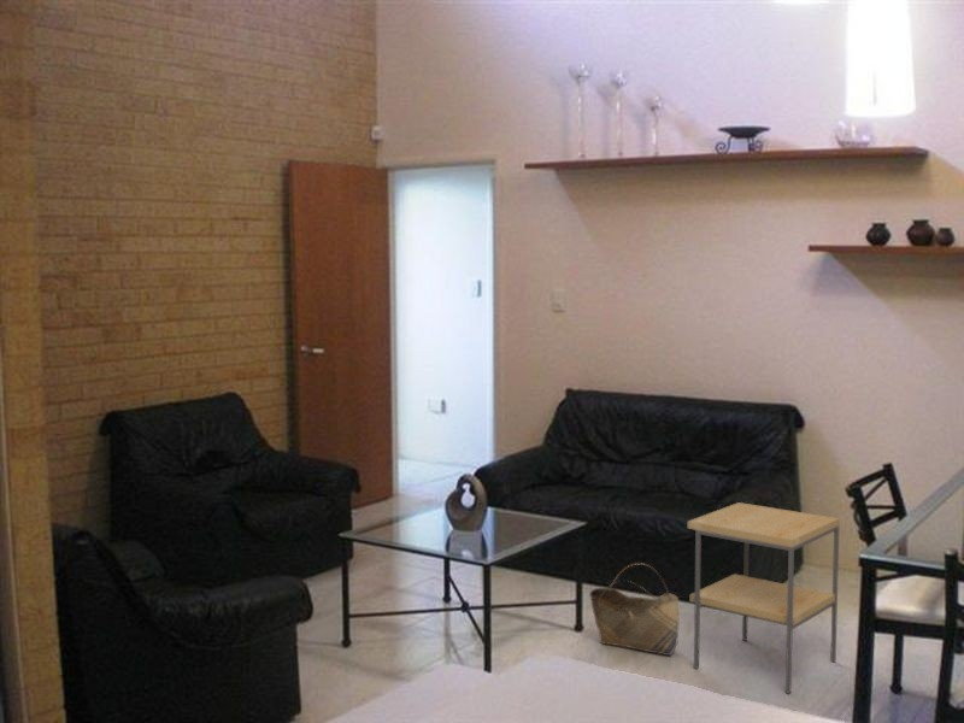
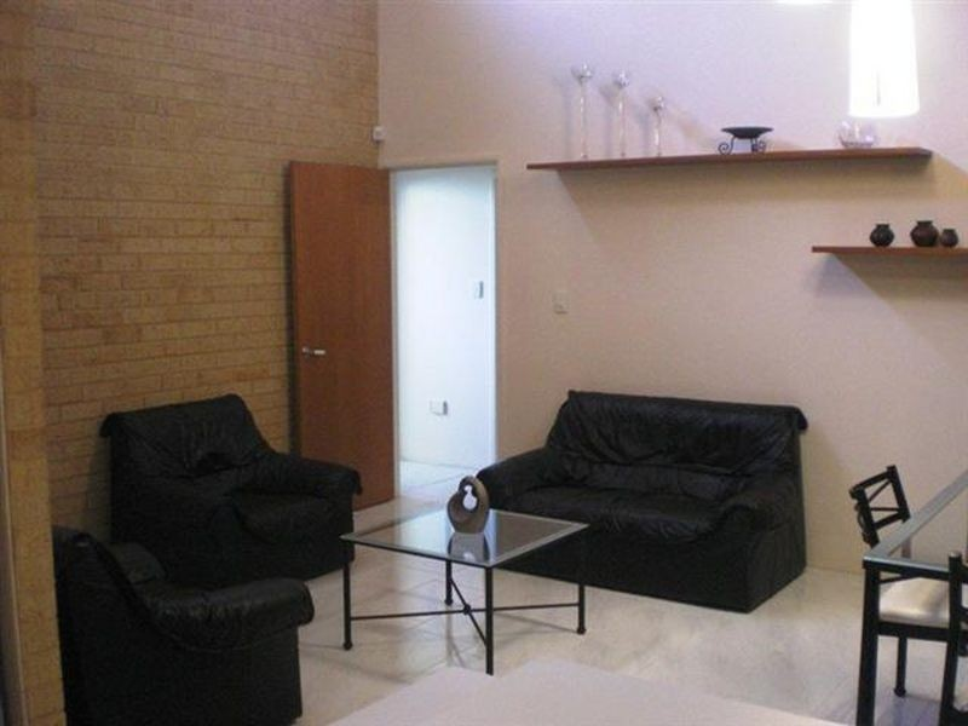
- basket (633, 609)
- side table (762, 592)
